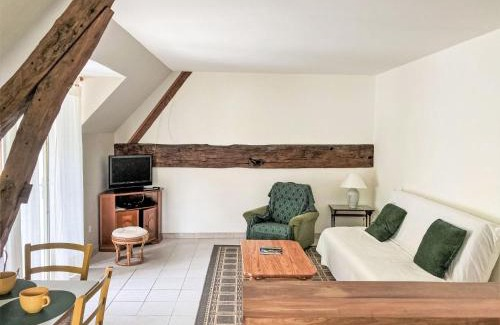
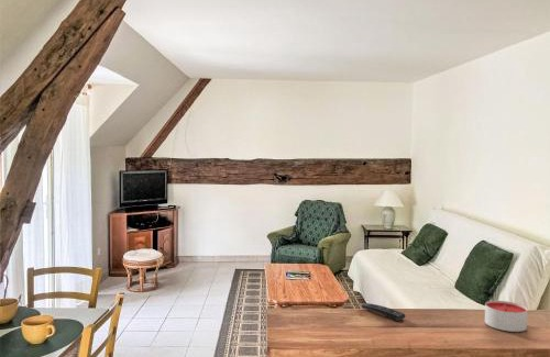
+ remote control (381, 310)
+ candle (505, 314)
